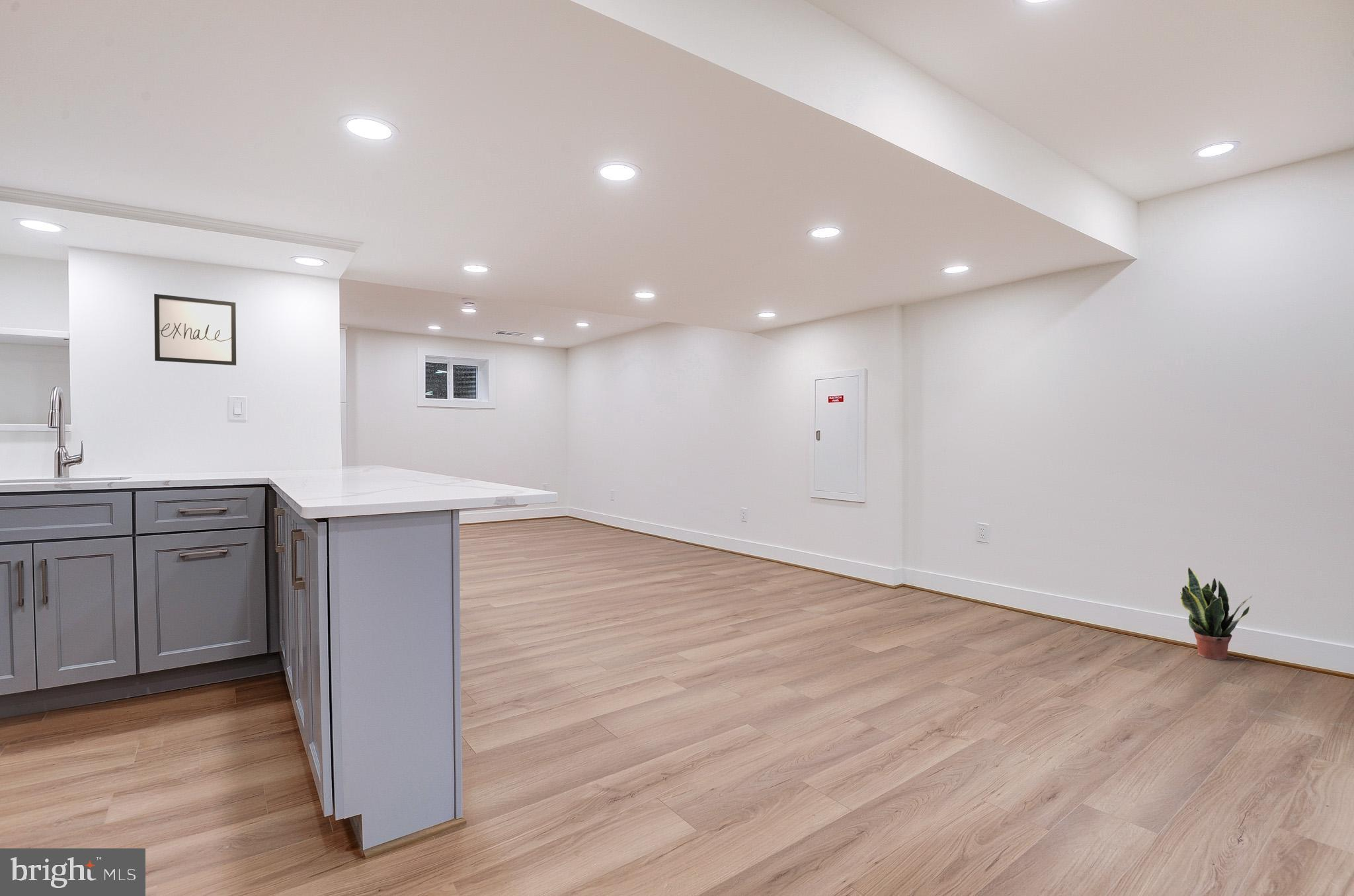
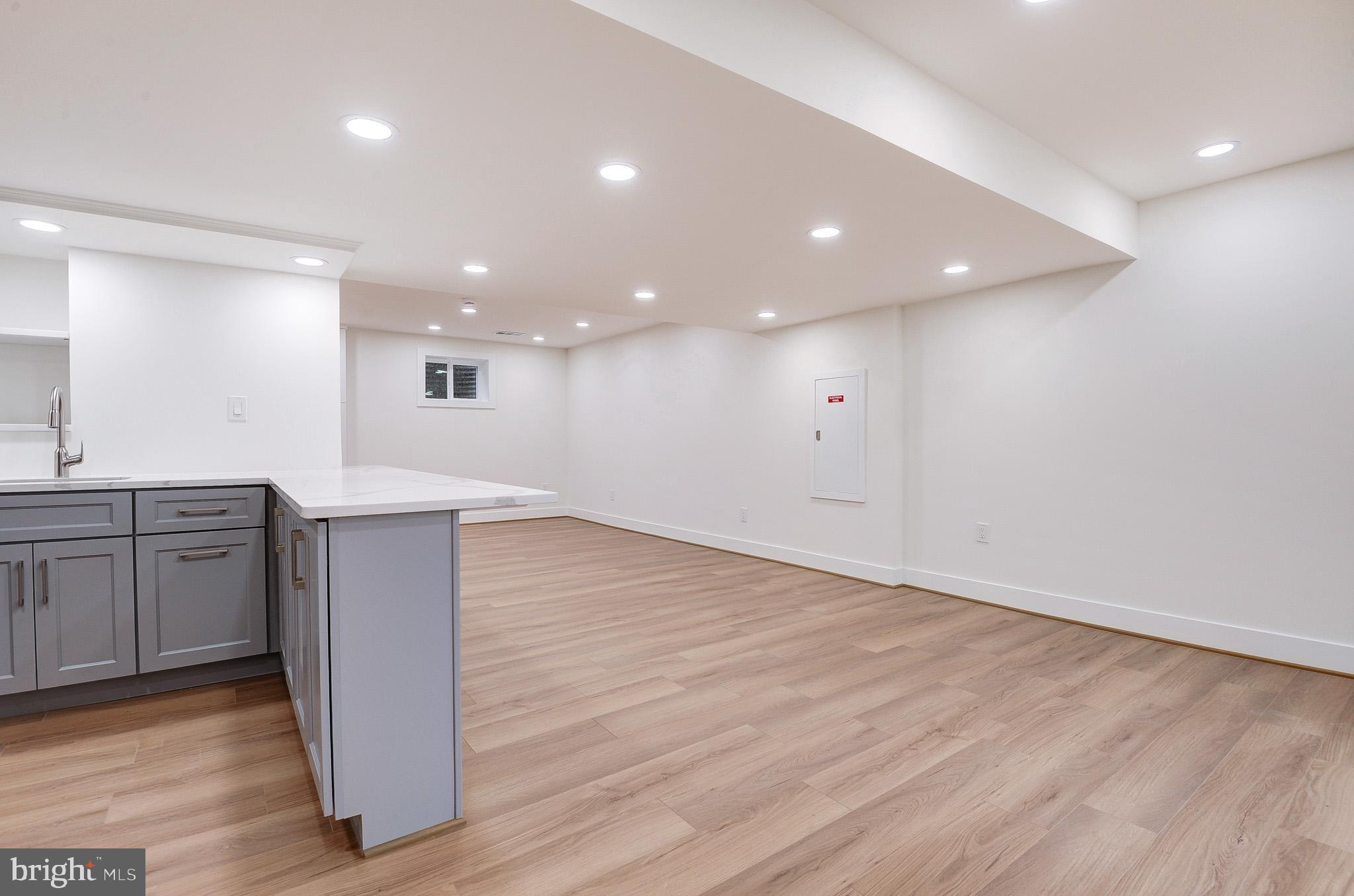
- potted plant (1212, 614)
- wall art (196, 330)
